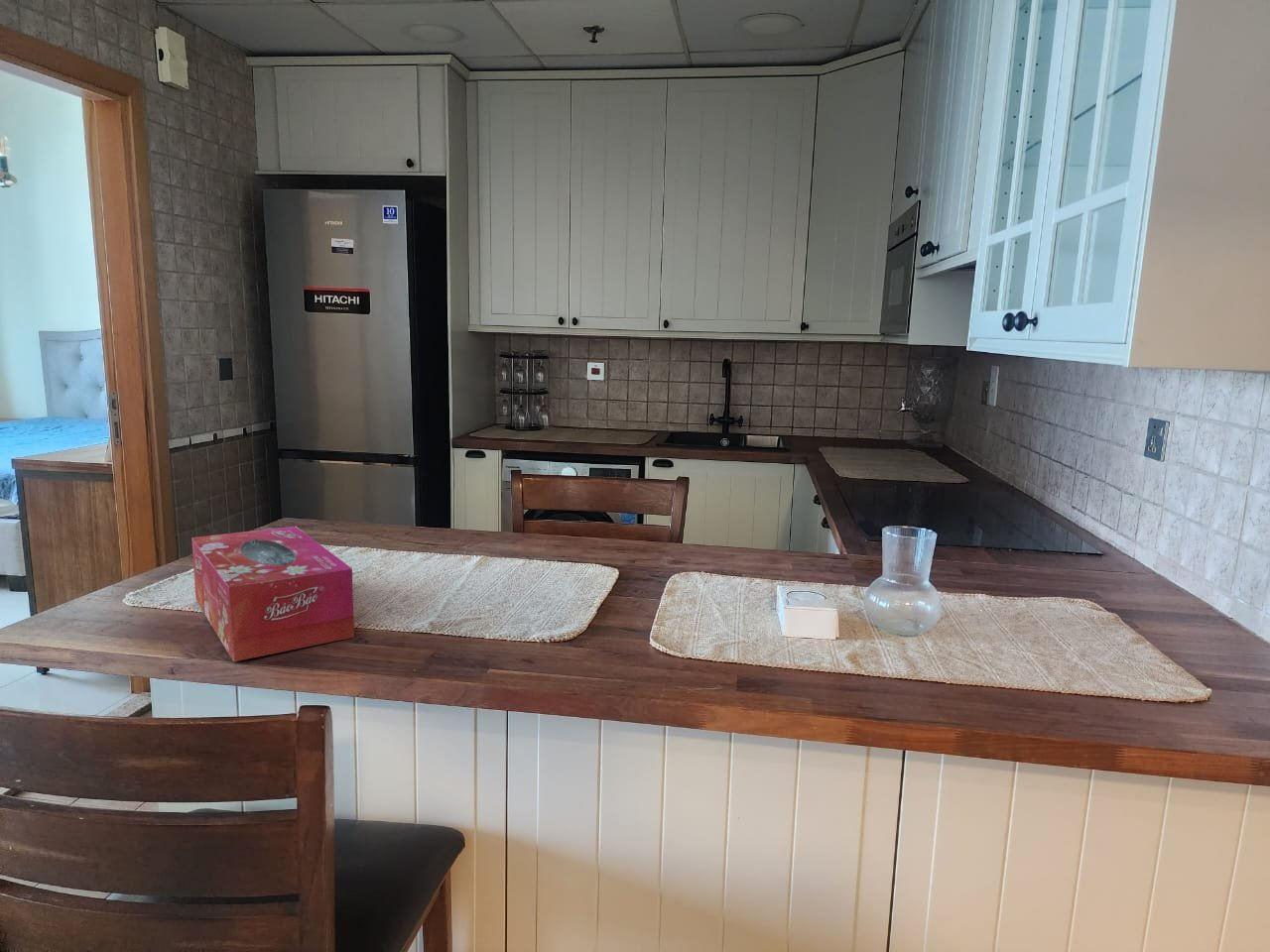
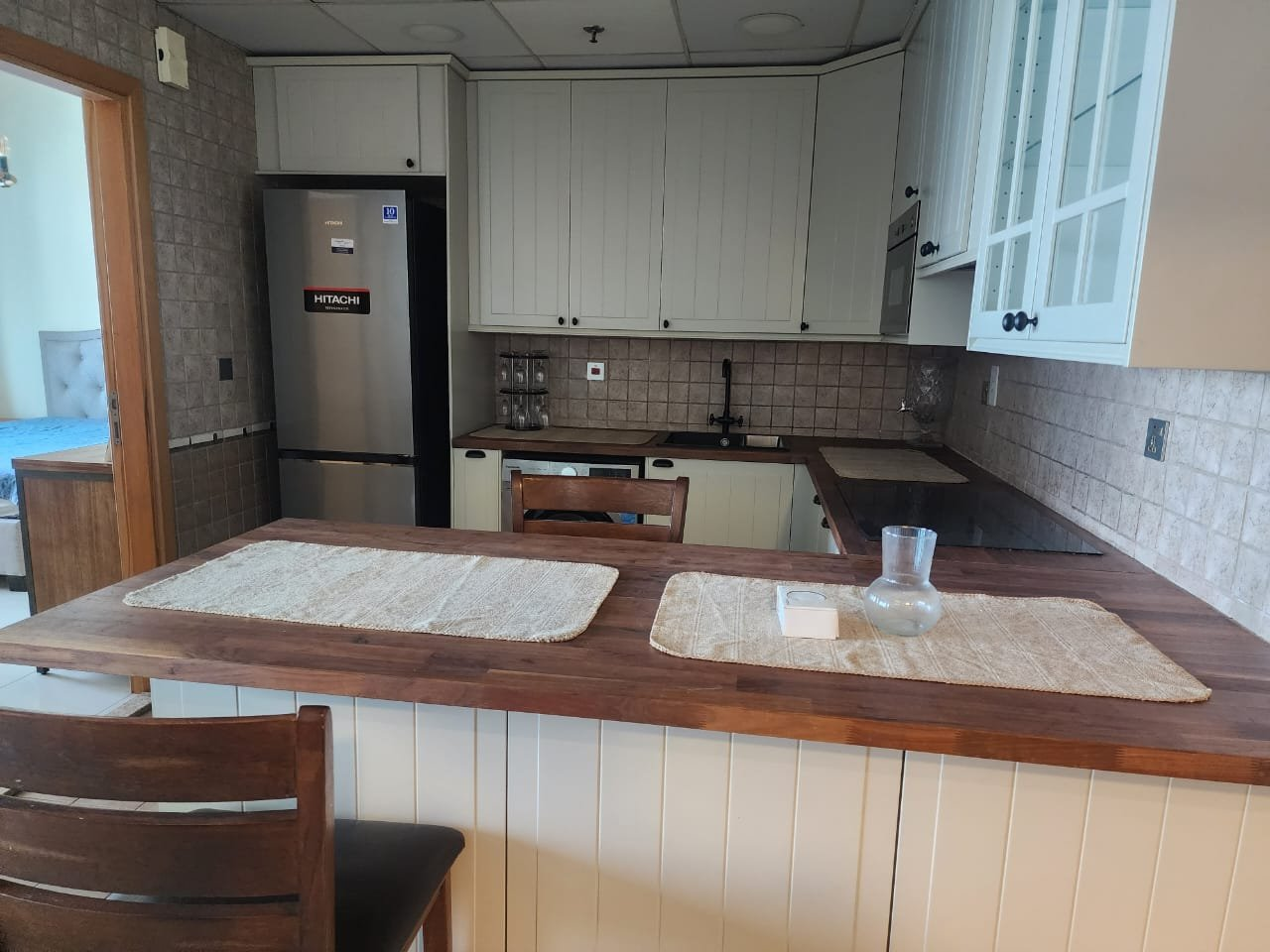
- tissue box (268, 584)
